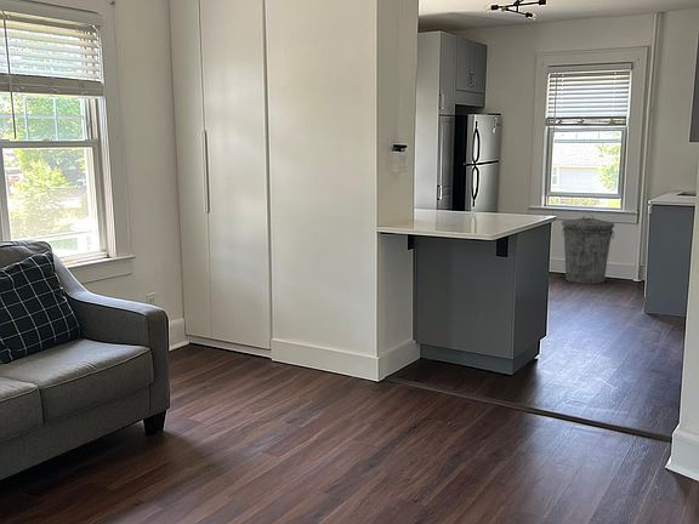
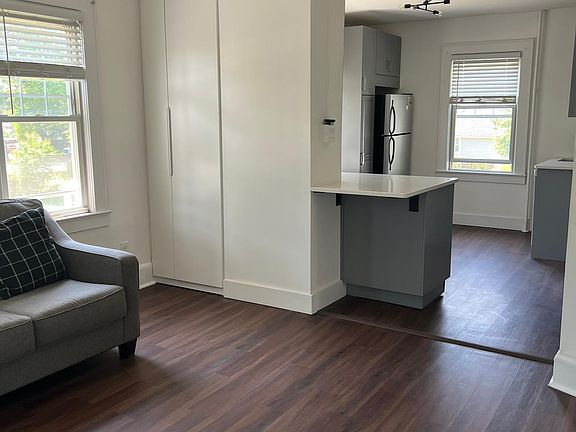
- trash can (586, 246)
